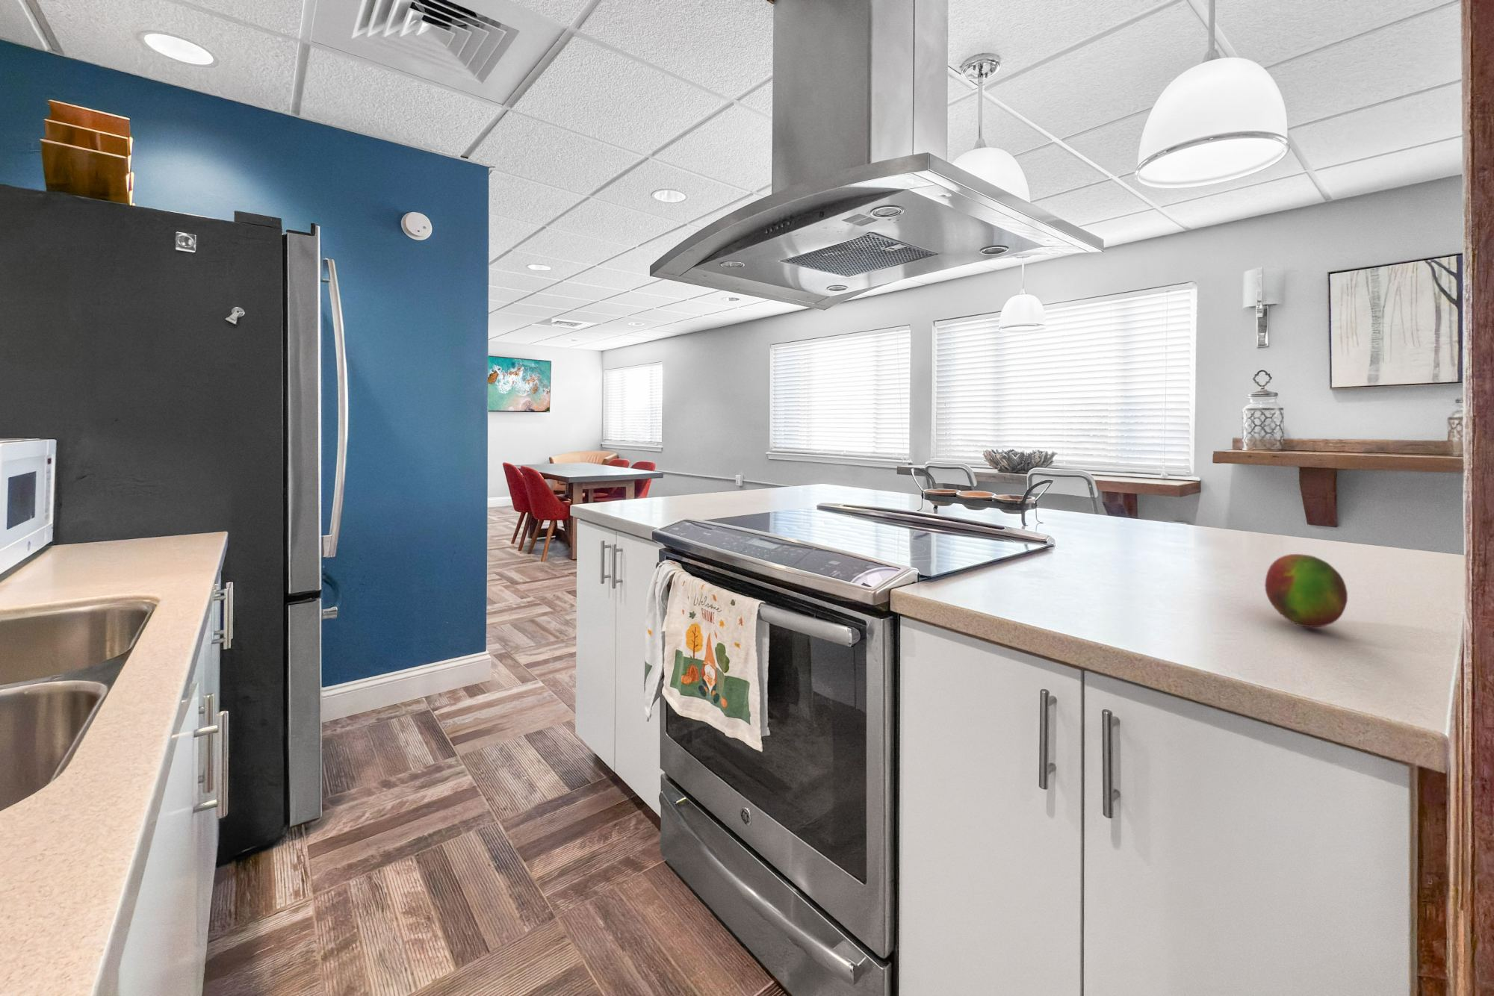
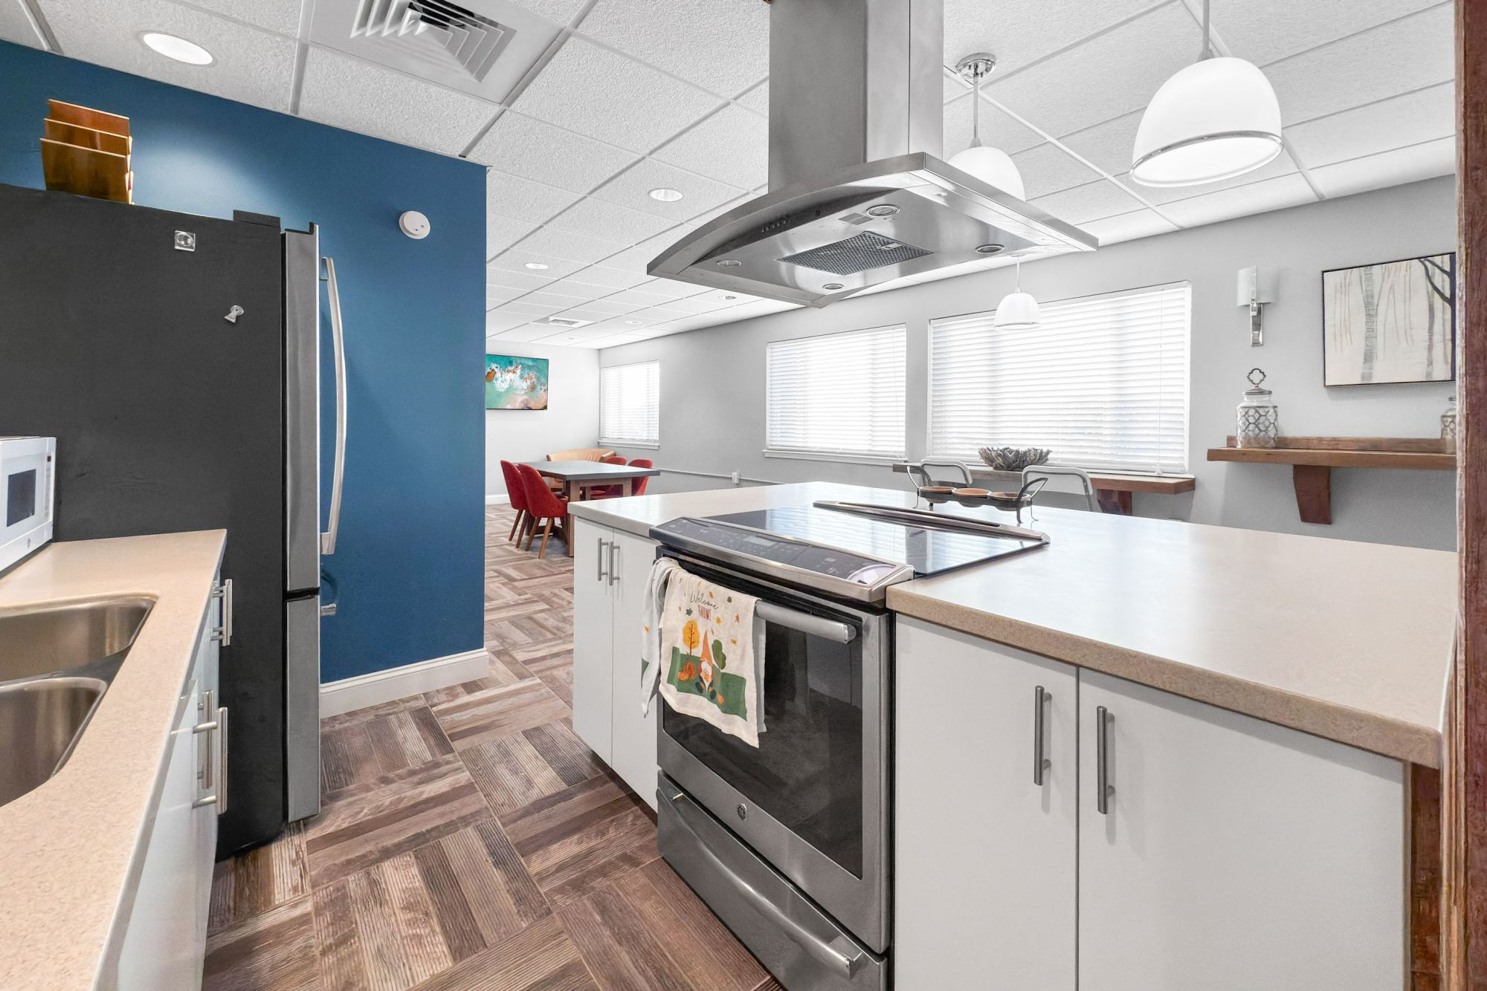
- fruit (1306, 590)
